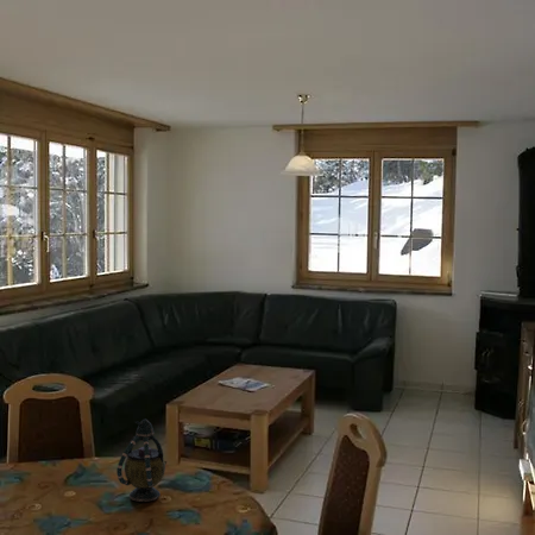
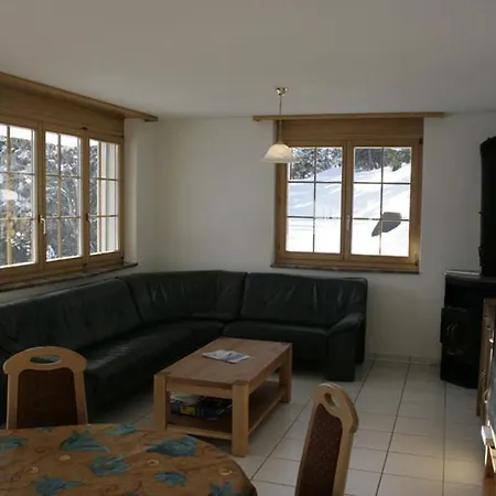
- teapot (149, 453)
